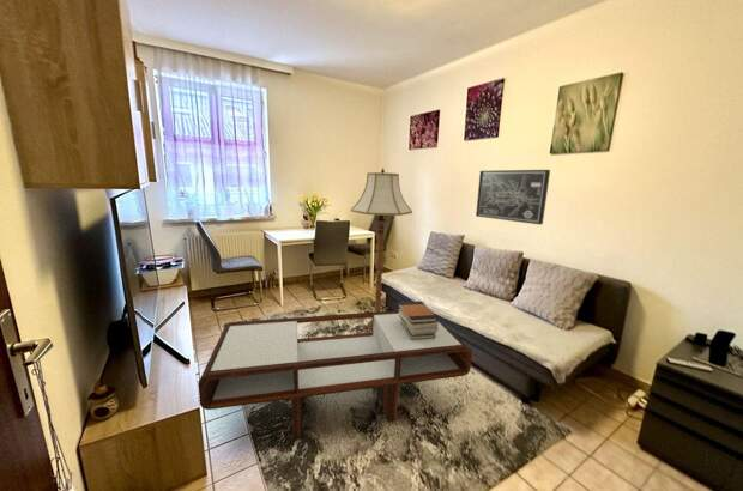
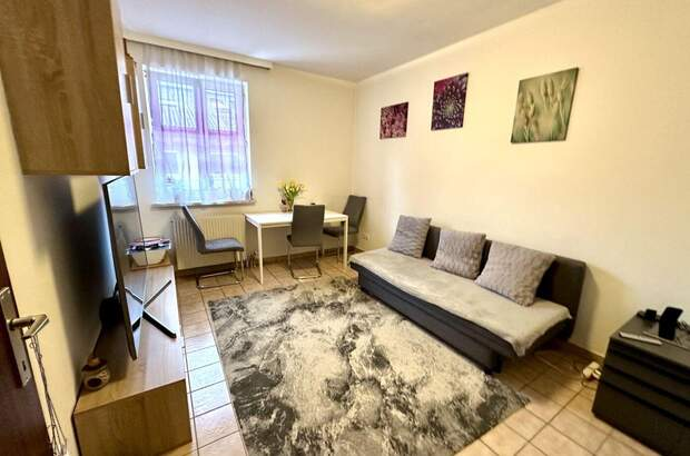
- wall art (508, 195)
- floor lamp (380, 250)
- book stack (417, 319)
- coffee table (340, 366)
